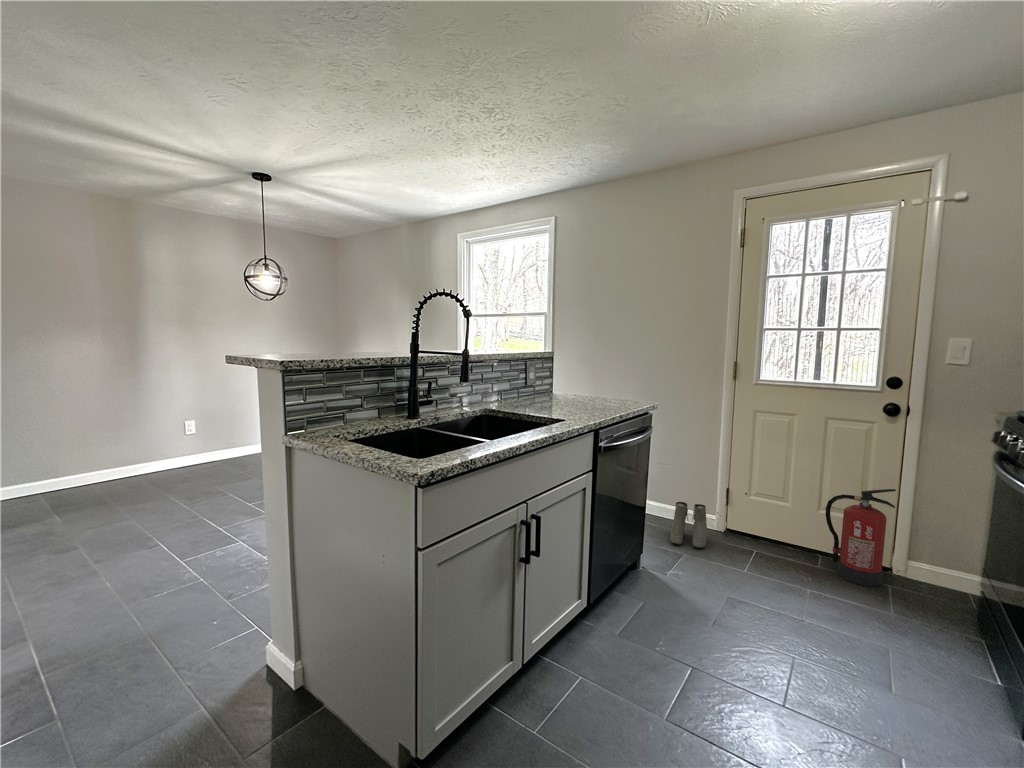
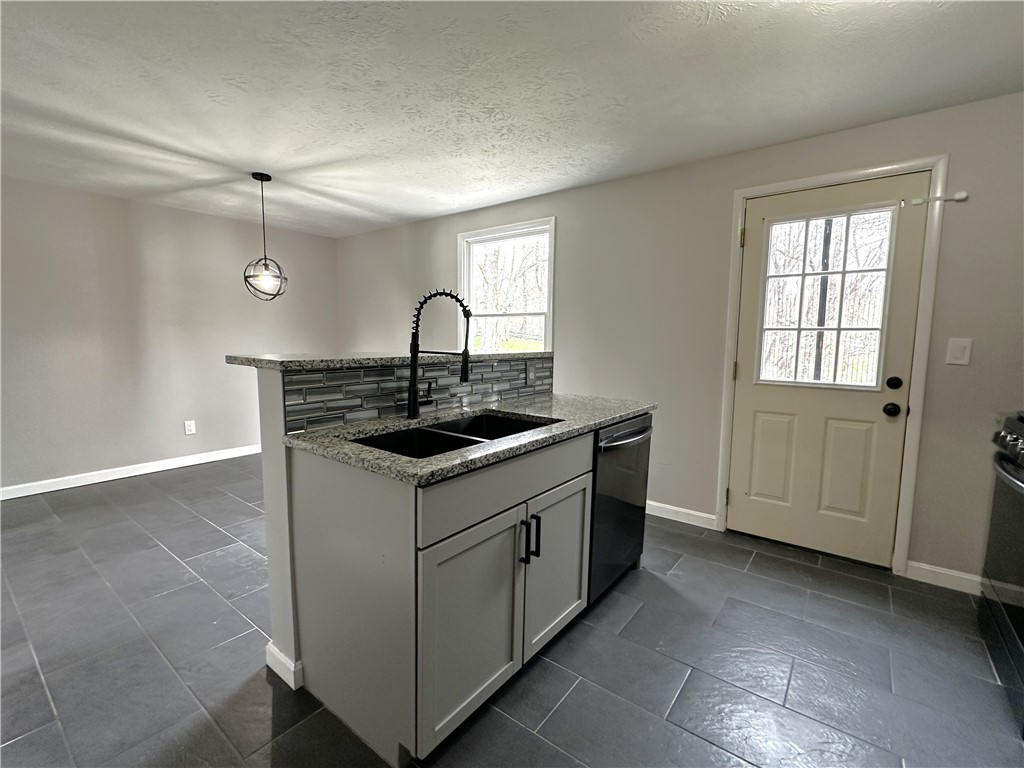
- fire extinguisher (856, 529)
- boots (692, 520)
